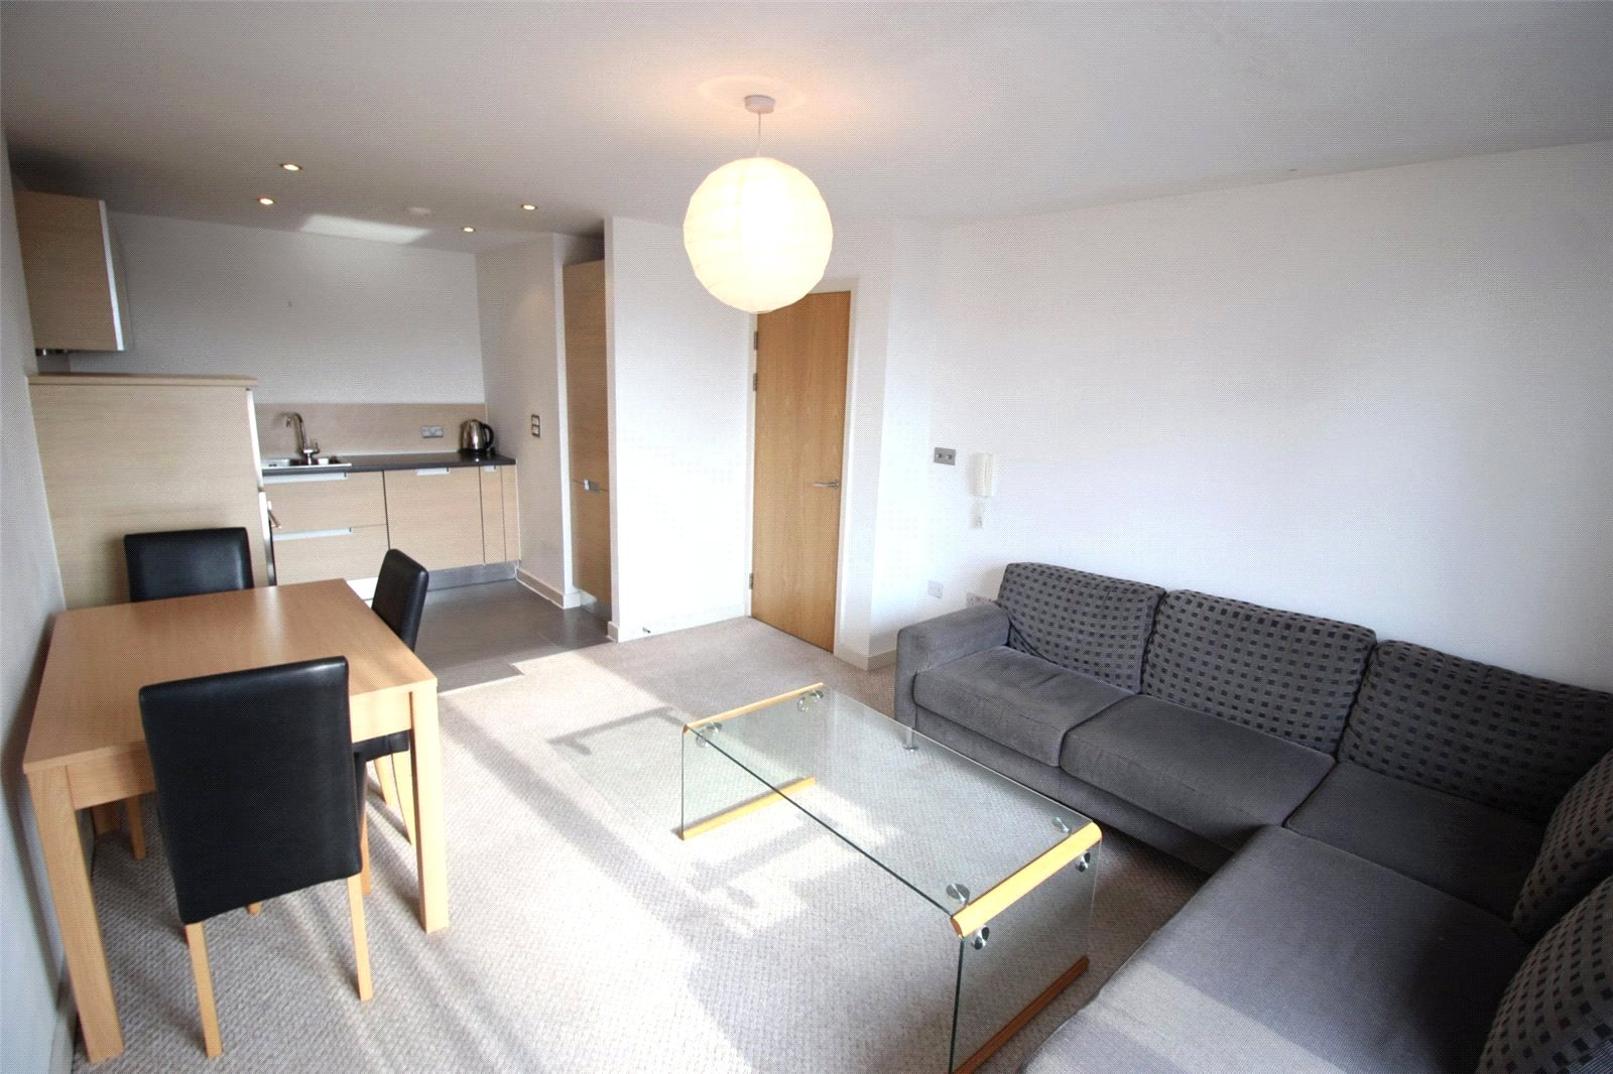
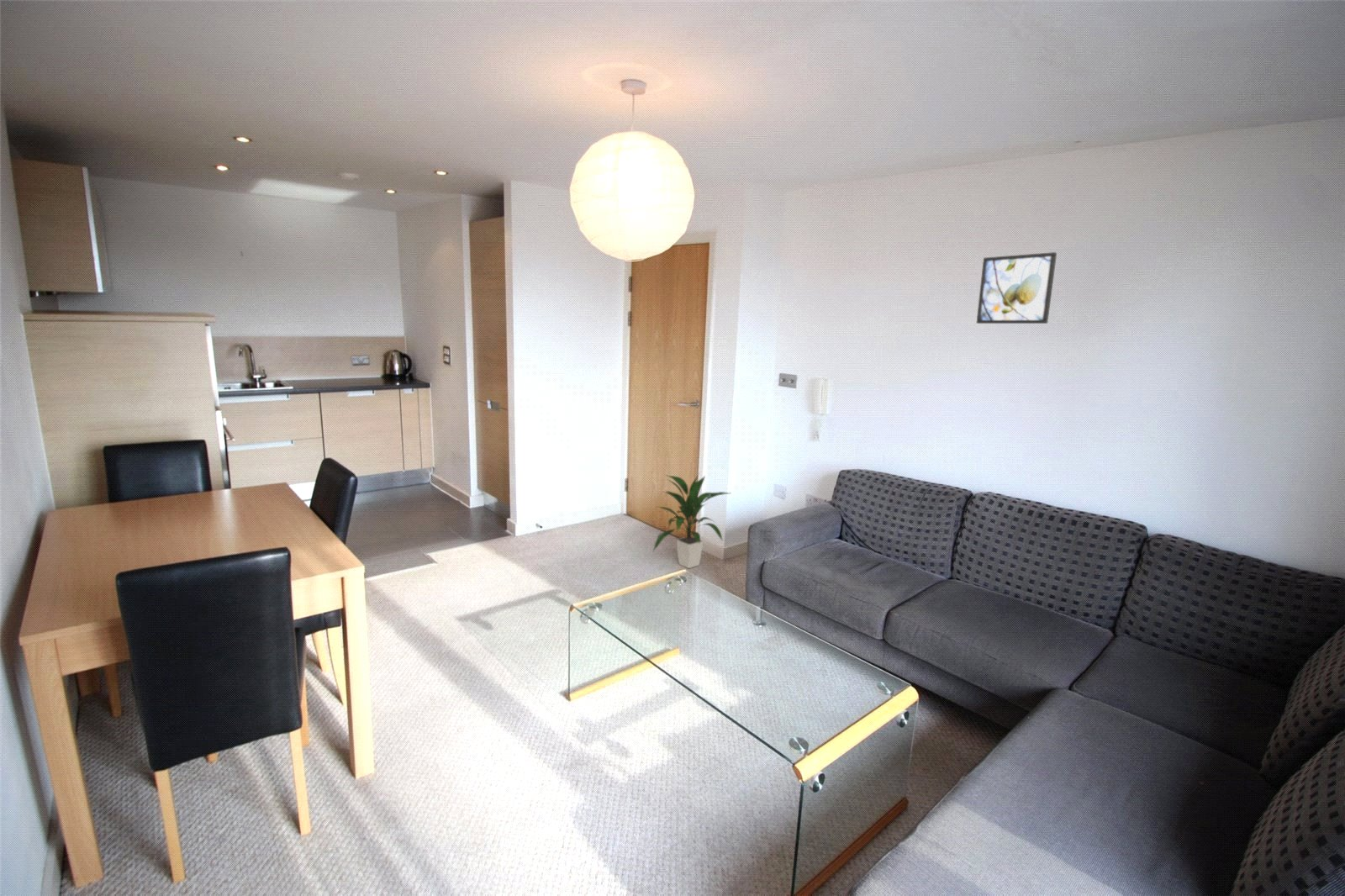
+ indoor plant (687, 518)
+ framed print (1015, 289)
